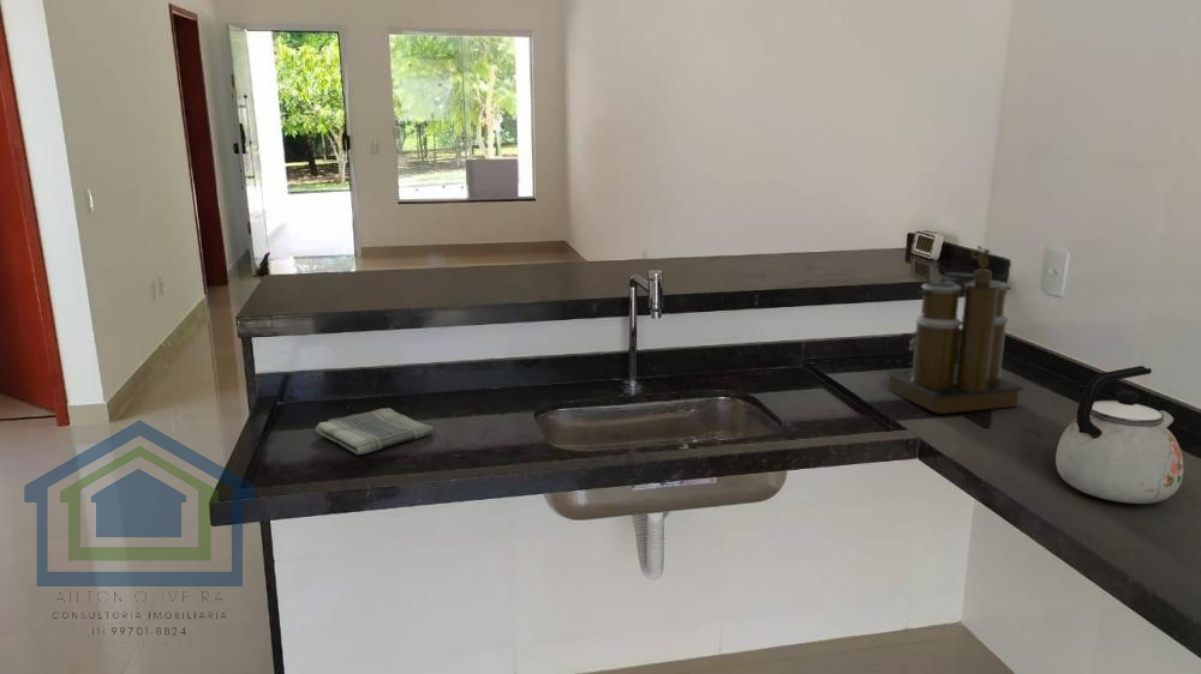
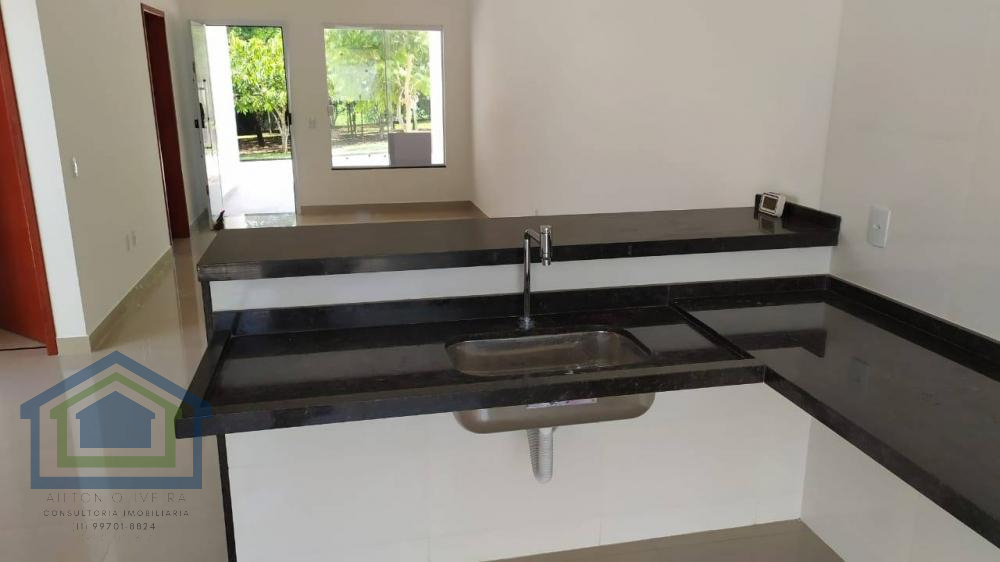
- dish towel (374, 427)
- coffee maker (957, 320)
- kettle (1123, 429)
